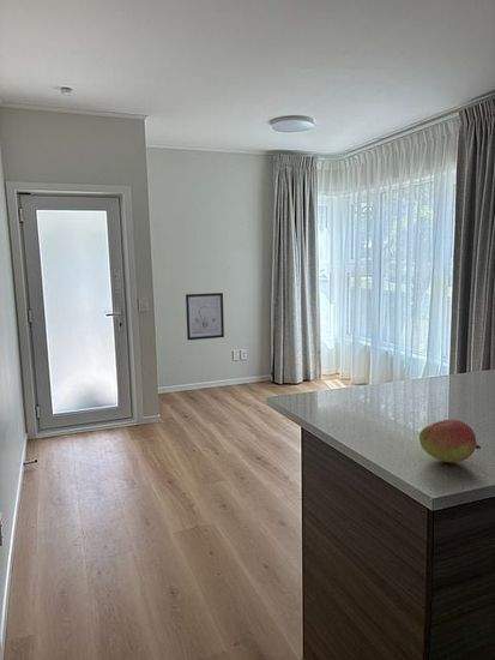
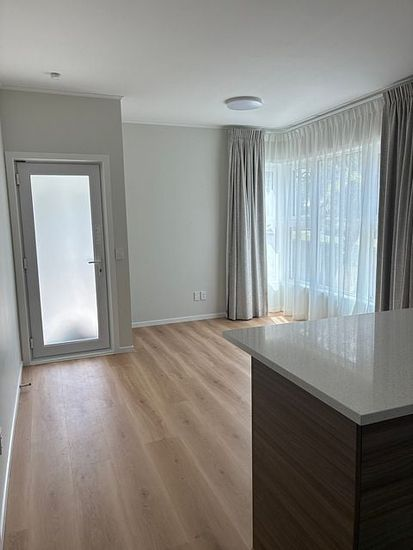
- fruit (449, 440)
- wall art (205, 316)
